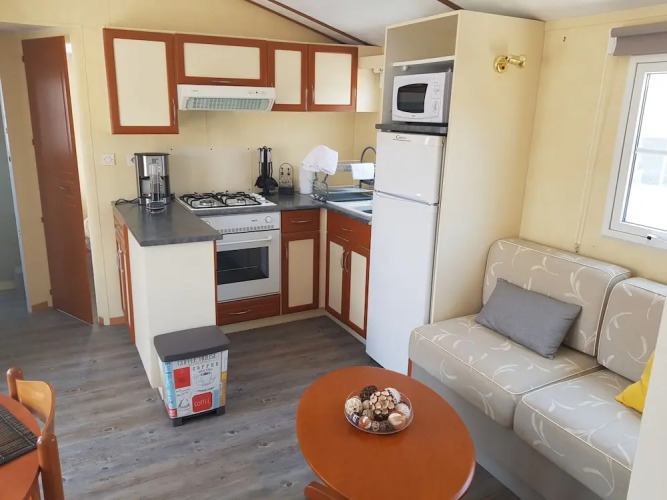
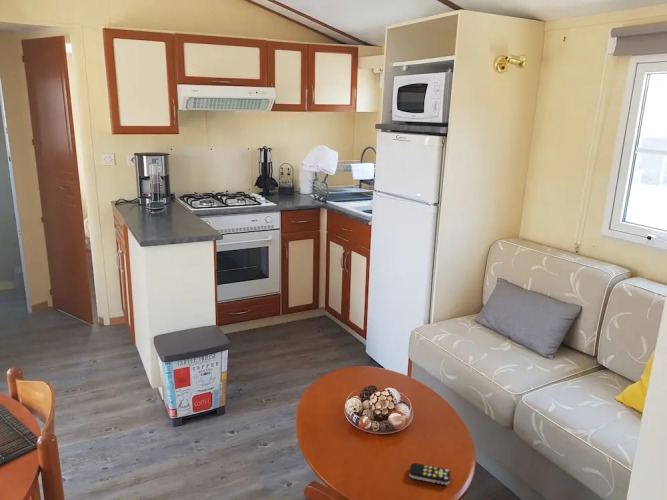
+ remote control (429, 473)
